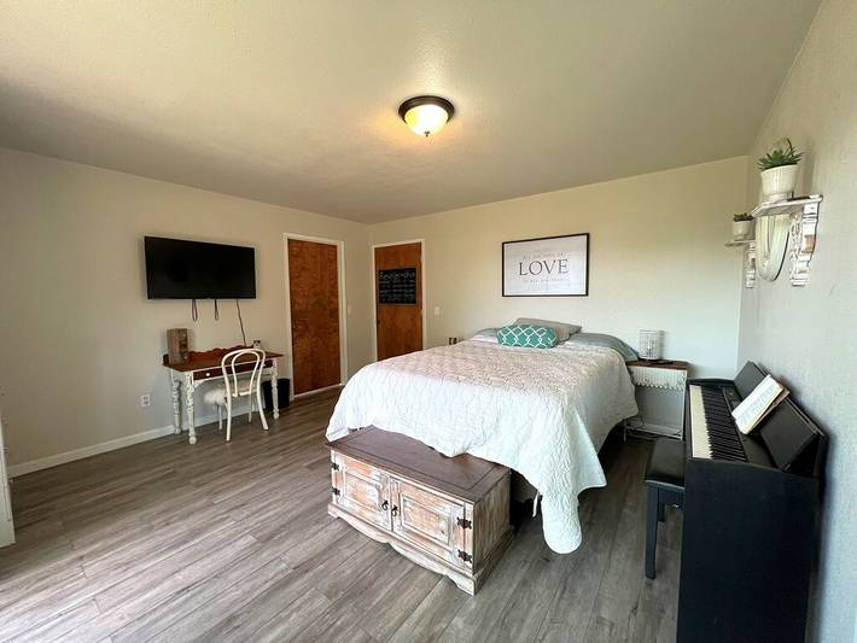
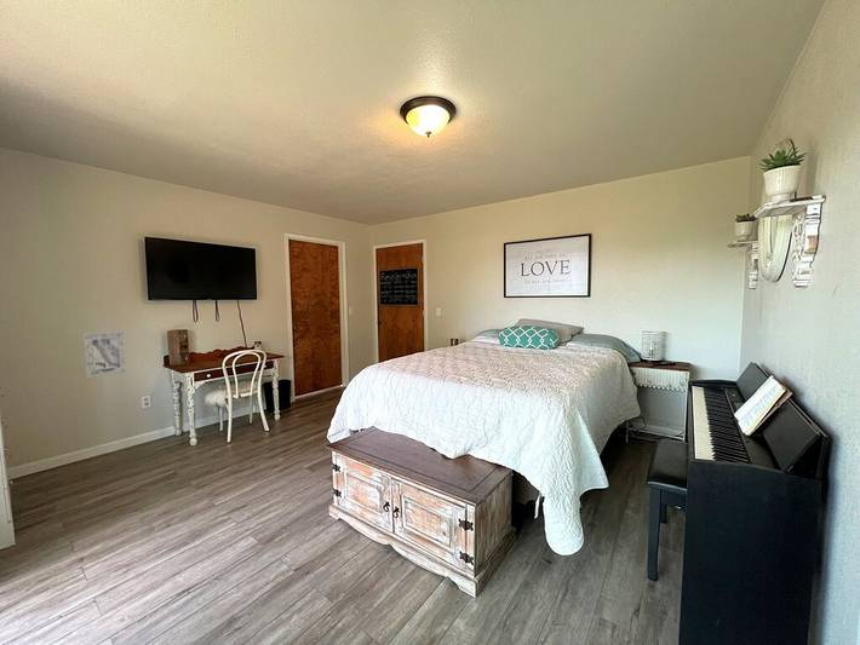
+ wall art (105, 353)
